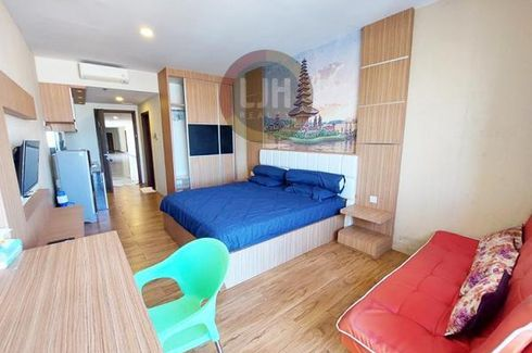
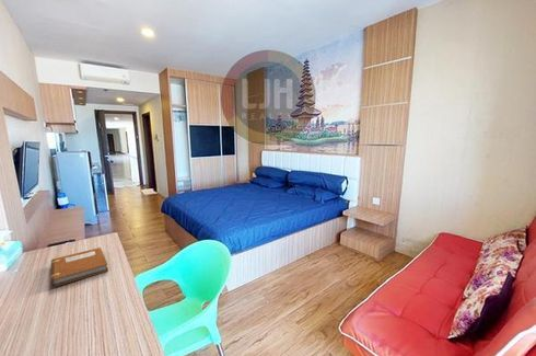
+ notebook (79, 264)
